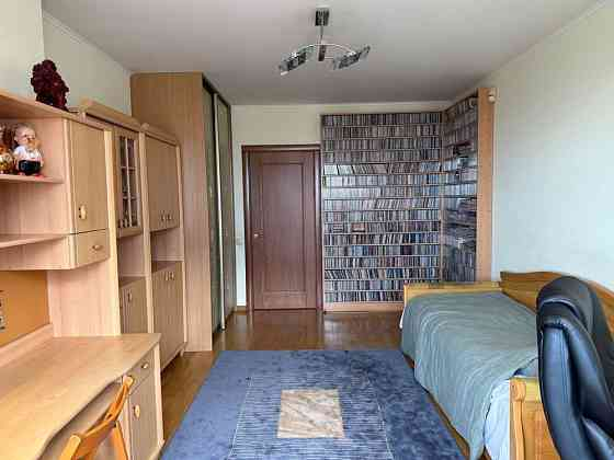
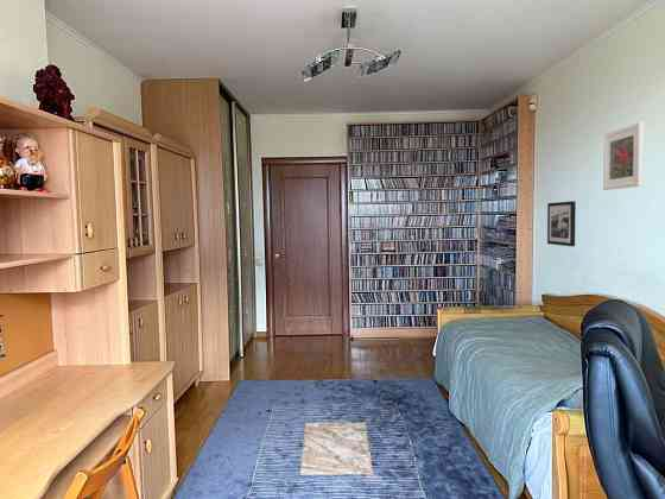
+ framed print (621, 158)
+ picture frame (560, 223)
